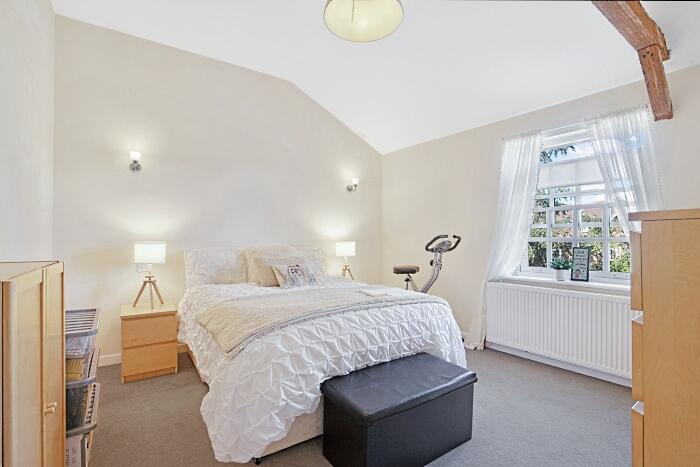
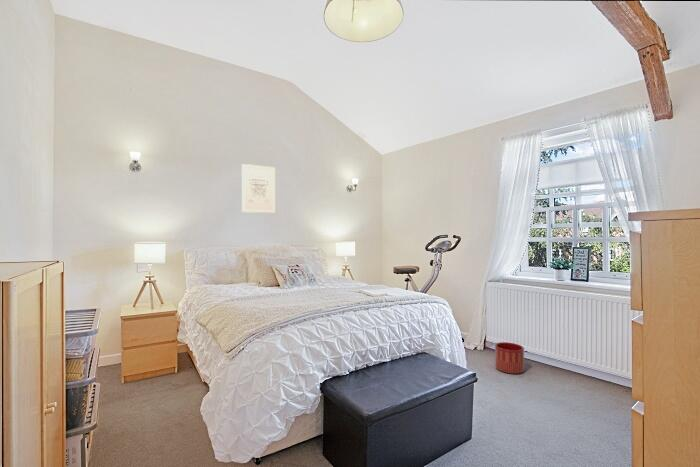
+ wall art (258, 189)
+ planter (509, 357)
